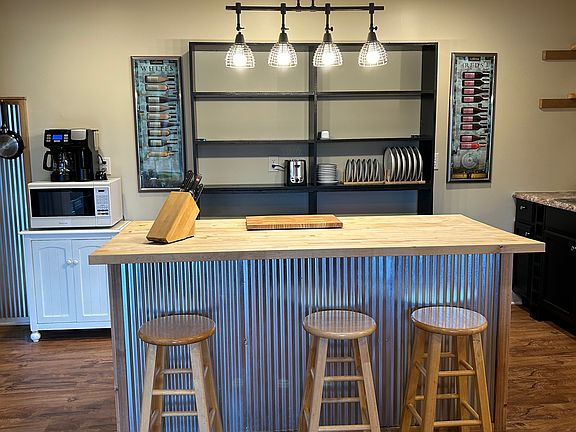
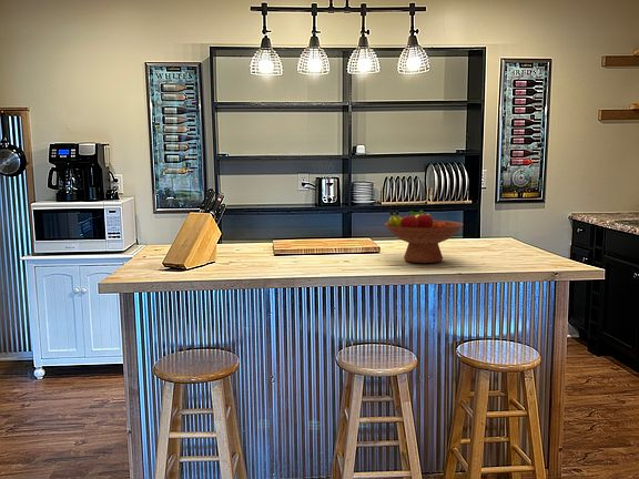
+ fruit bowl (423, 234)
